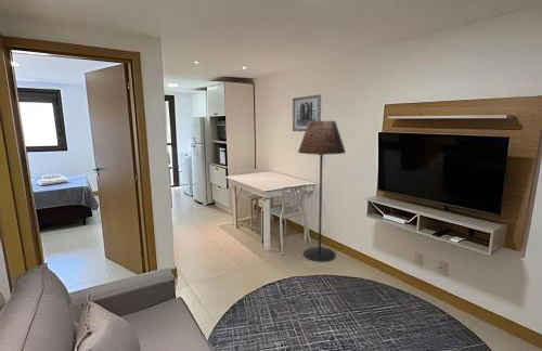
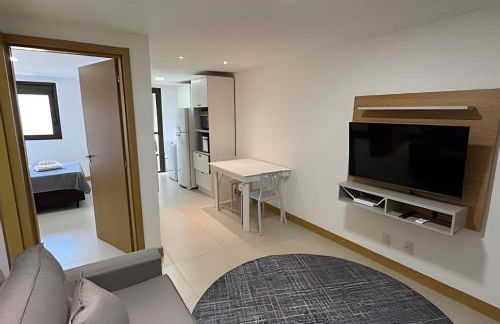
- floor lamp (320, 190)
- wall art (306, 114)
